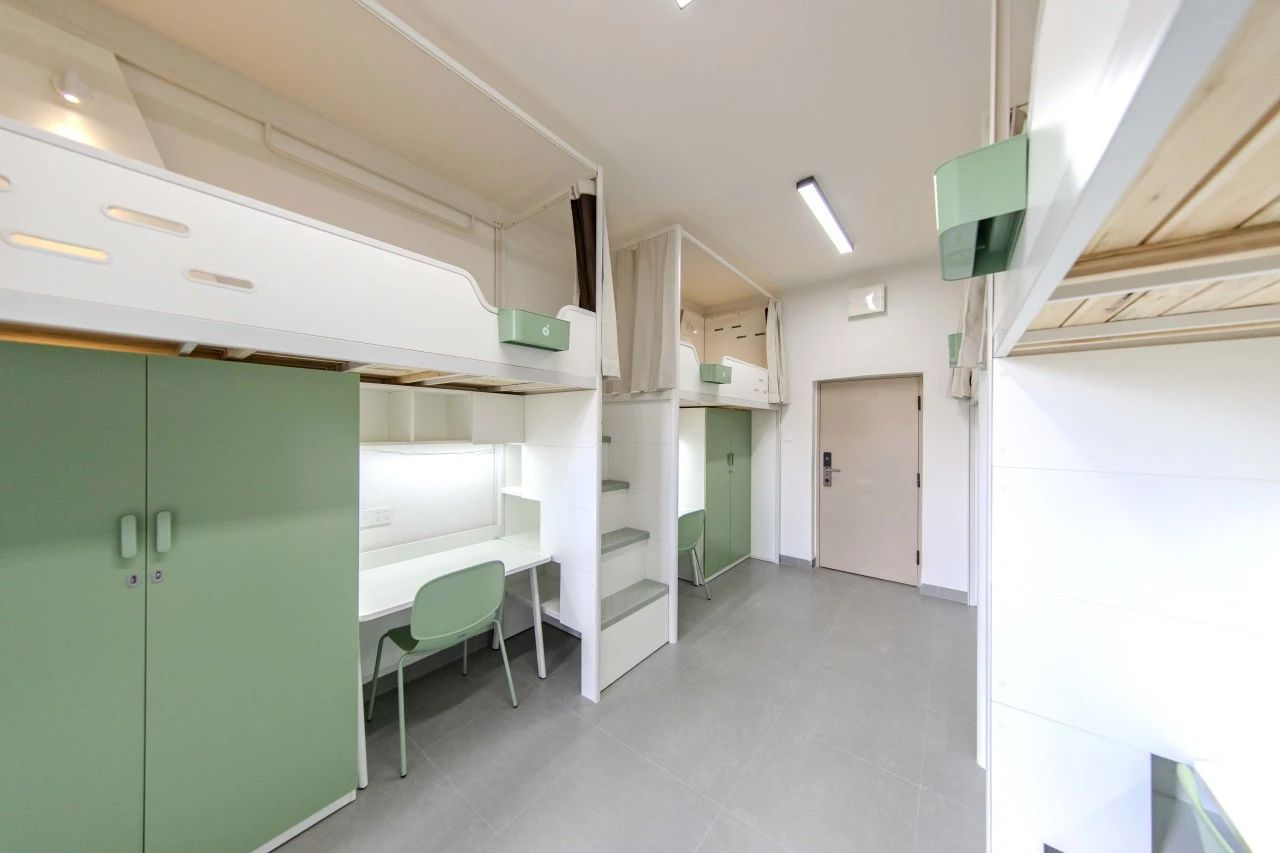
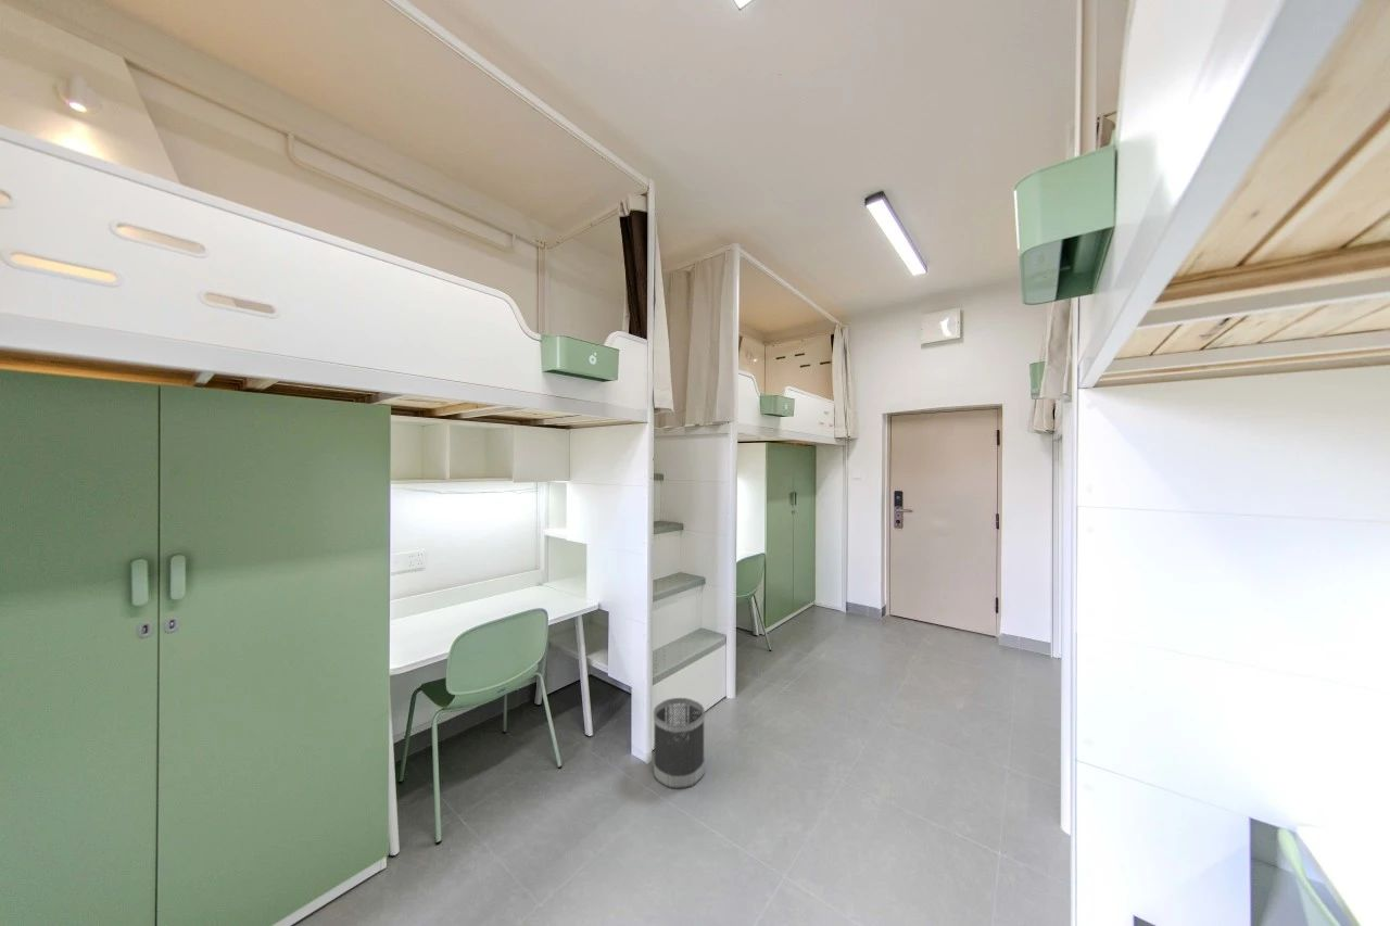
+ wastebasket (679, 740)
